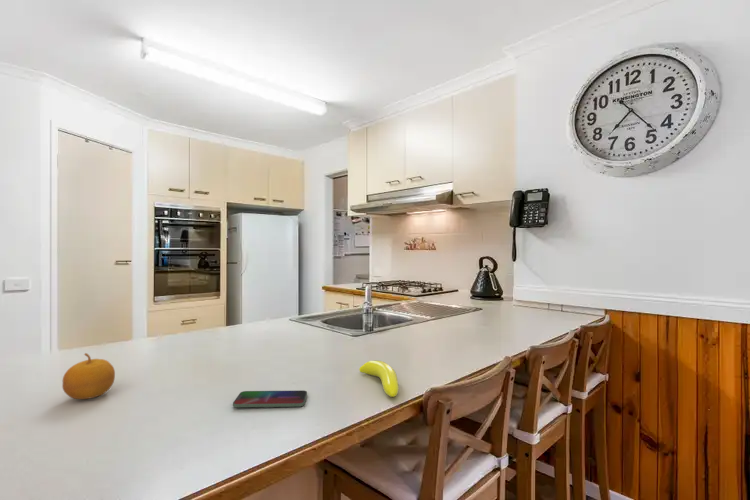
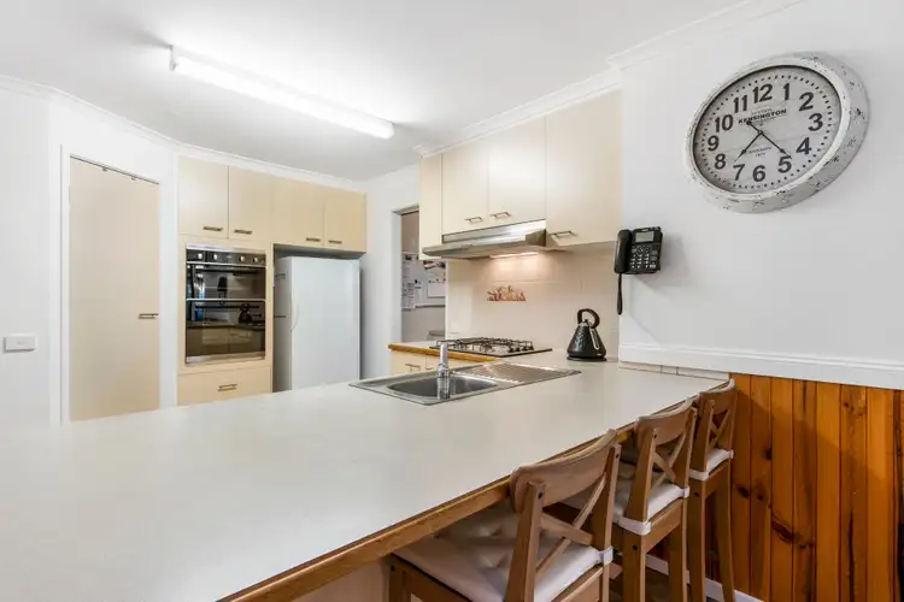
- smartphone (271, 398)
- fruit (89, 374)
- banana (378, 376)
